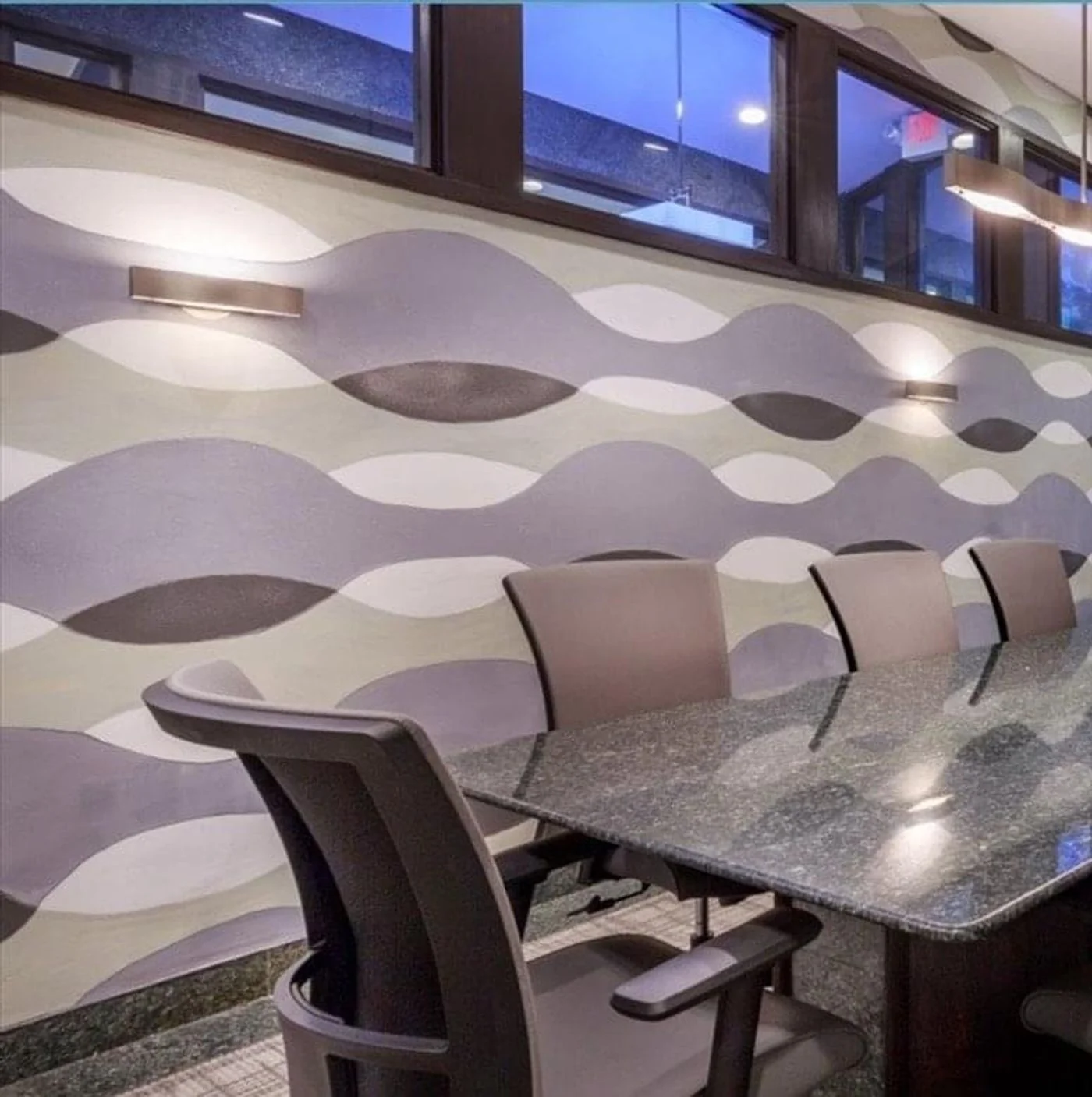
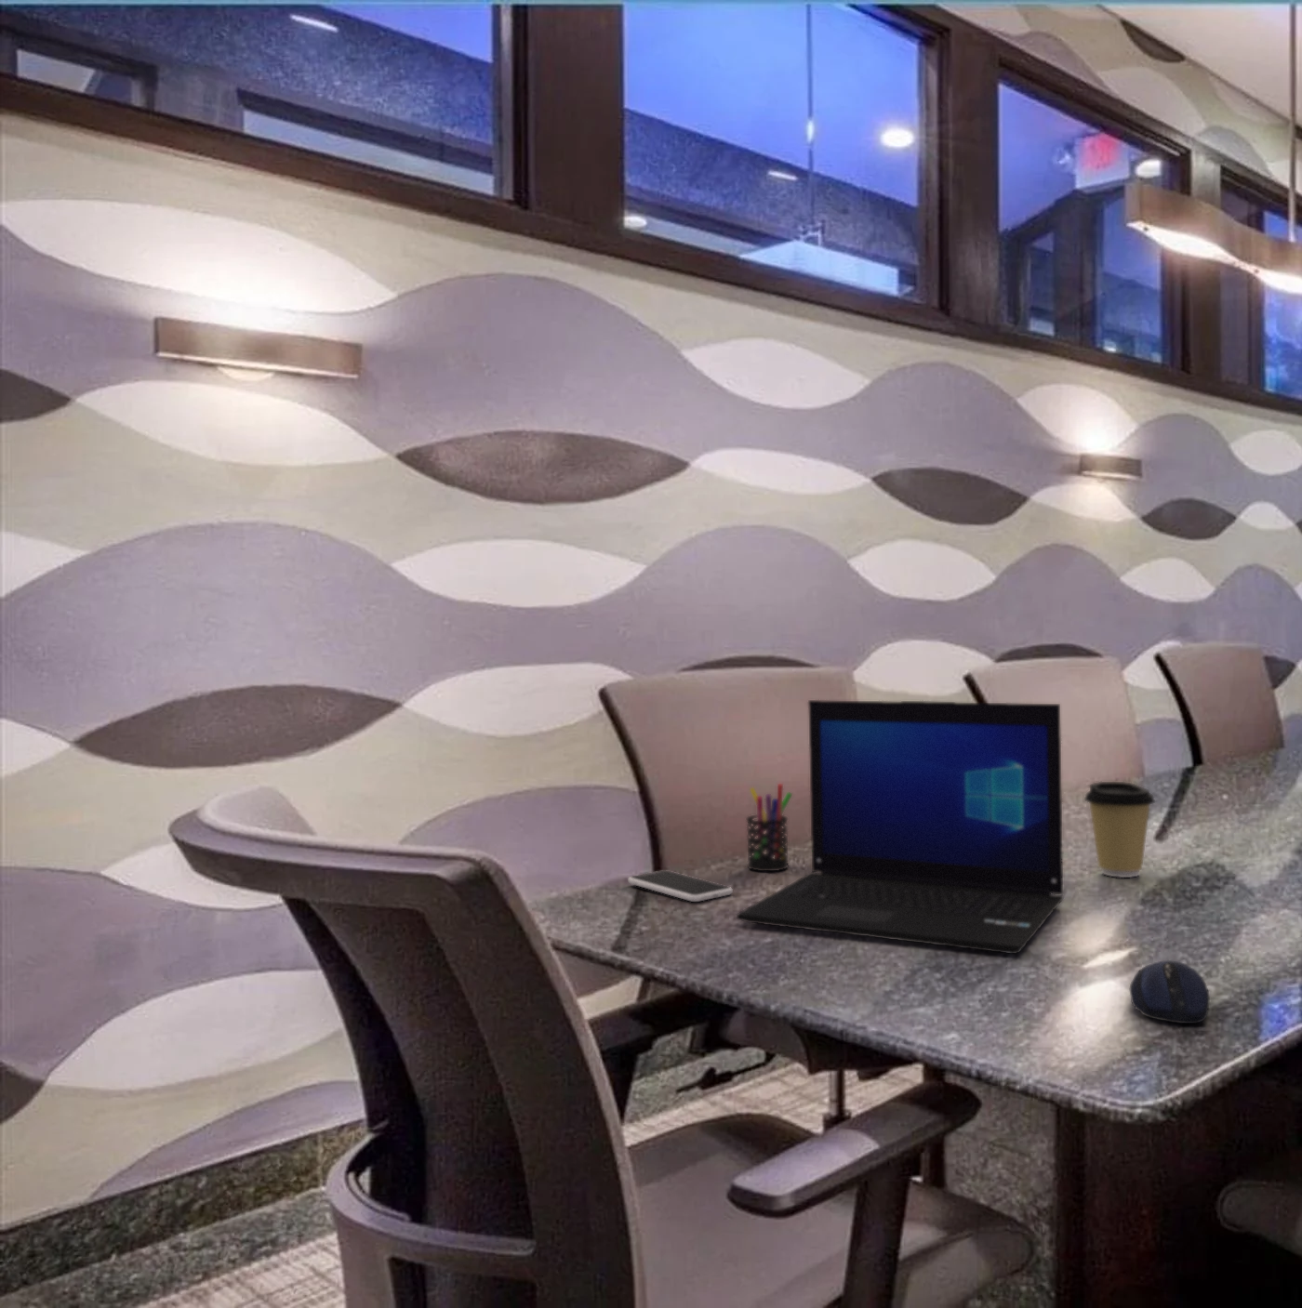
+ laptop (901, 812)
+ smartphone (678, 885)
+ computer mouse (1168, 985)
+ pen holder (771, 824)
+ coffee cup (1118, 829)
